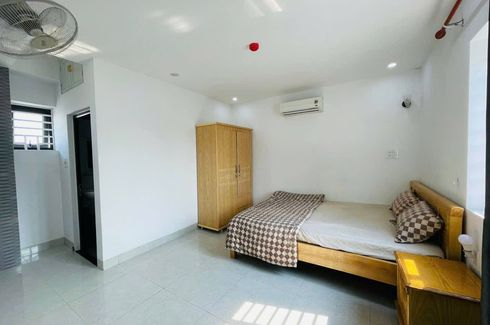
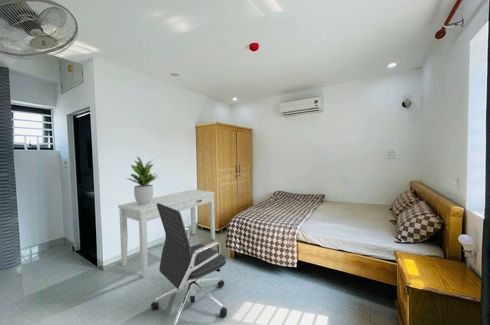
+ desk (178, 210)
+ potted plant (144, 179)
+ office chair (193, 252)
